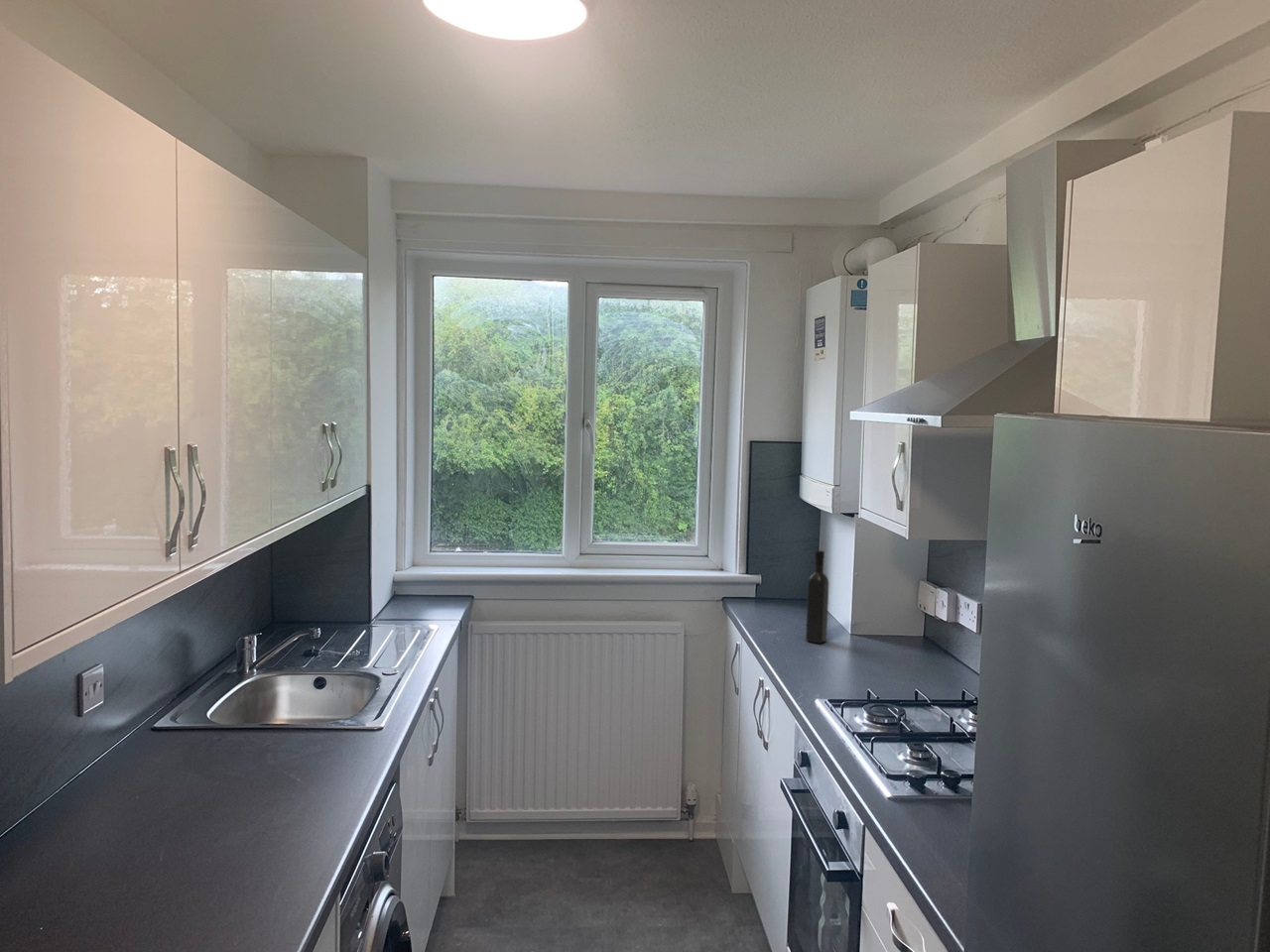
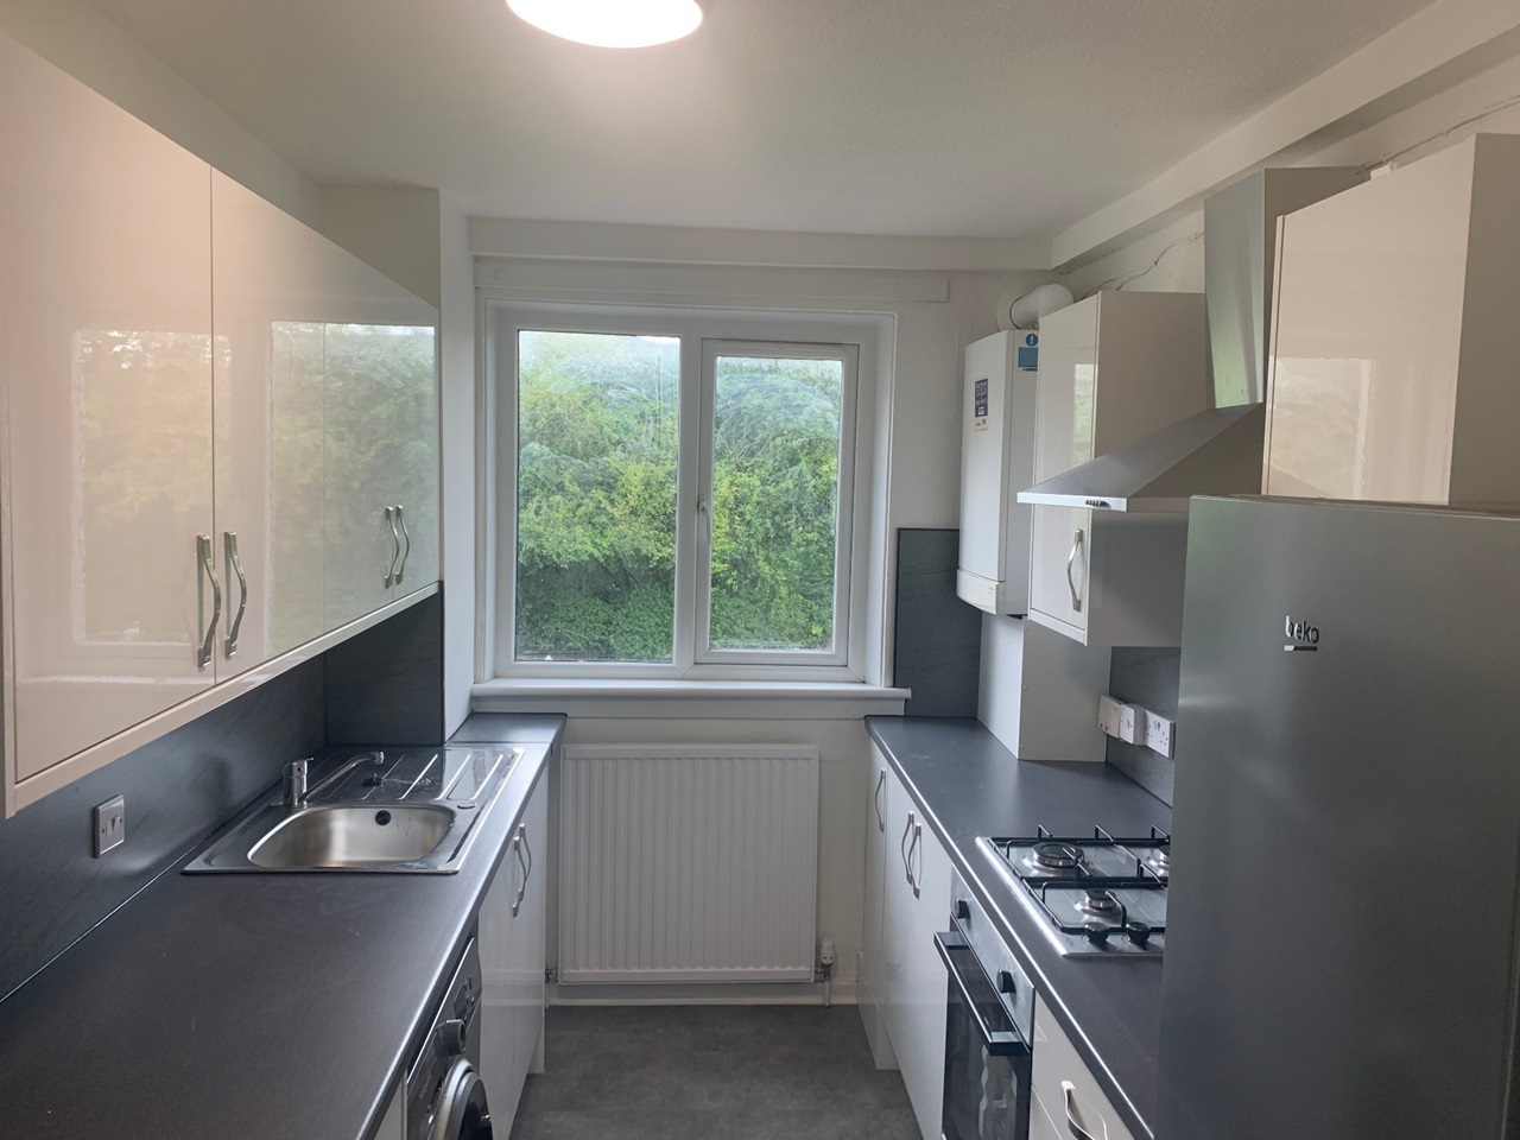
- wine bottle (818, 596)
